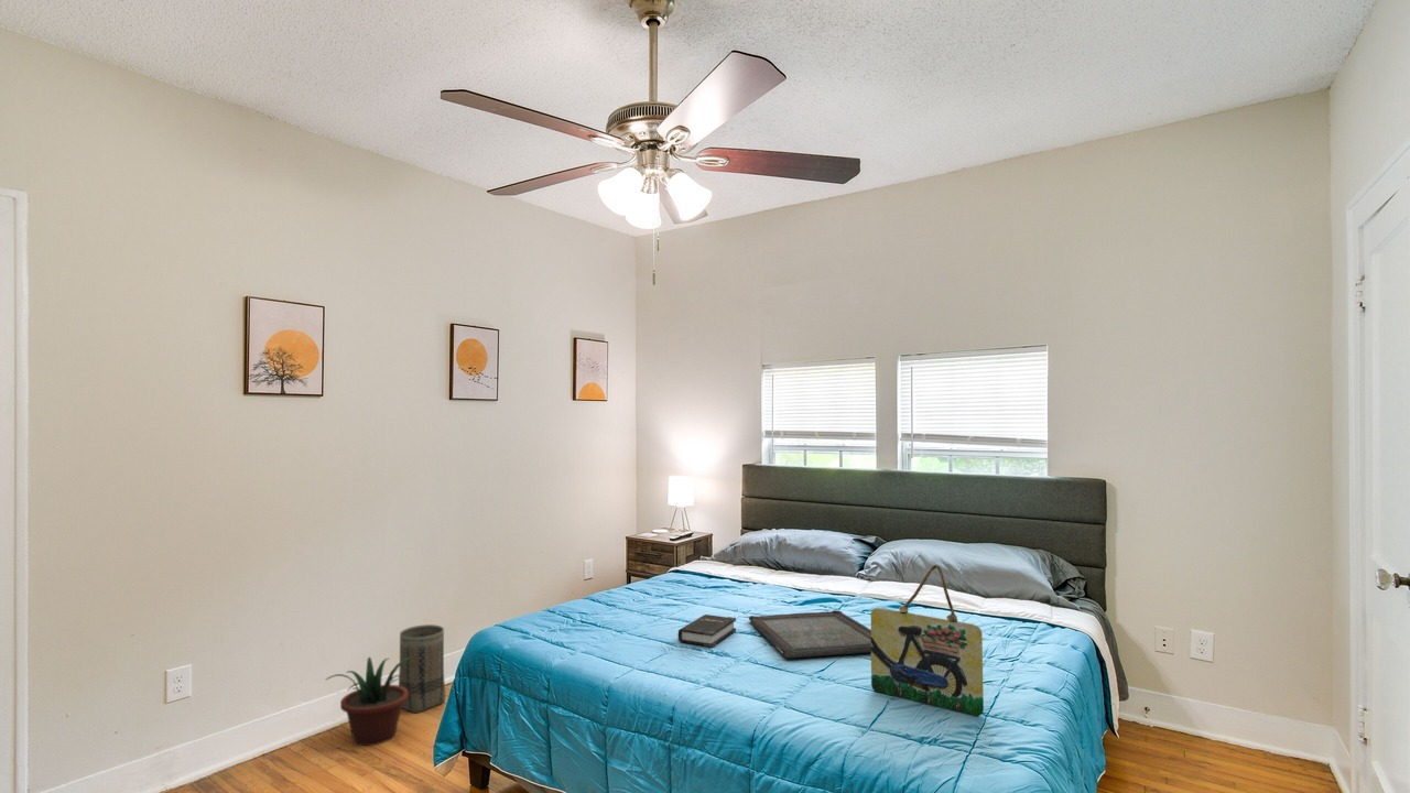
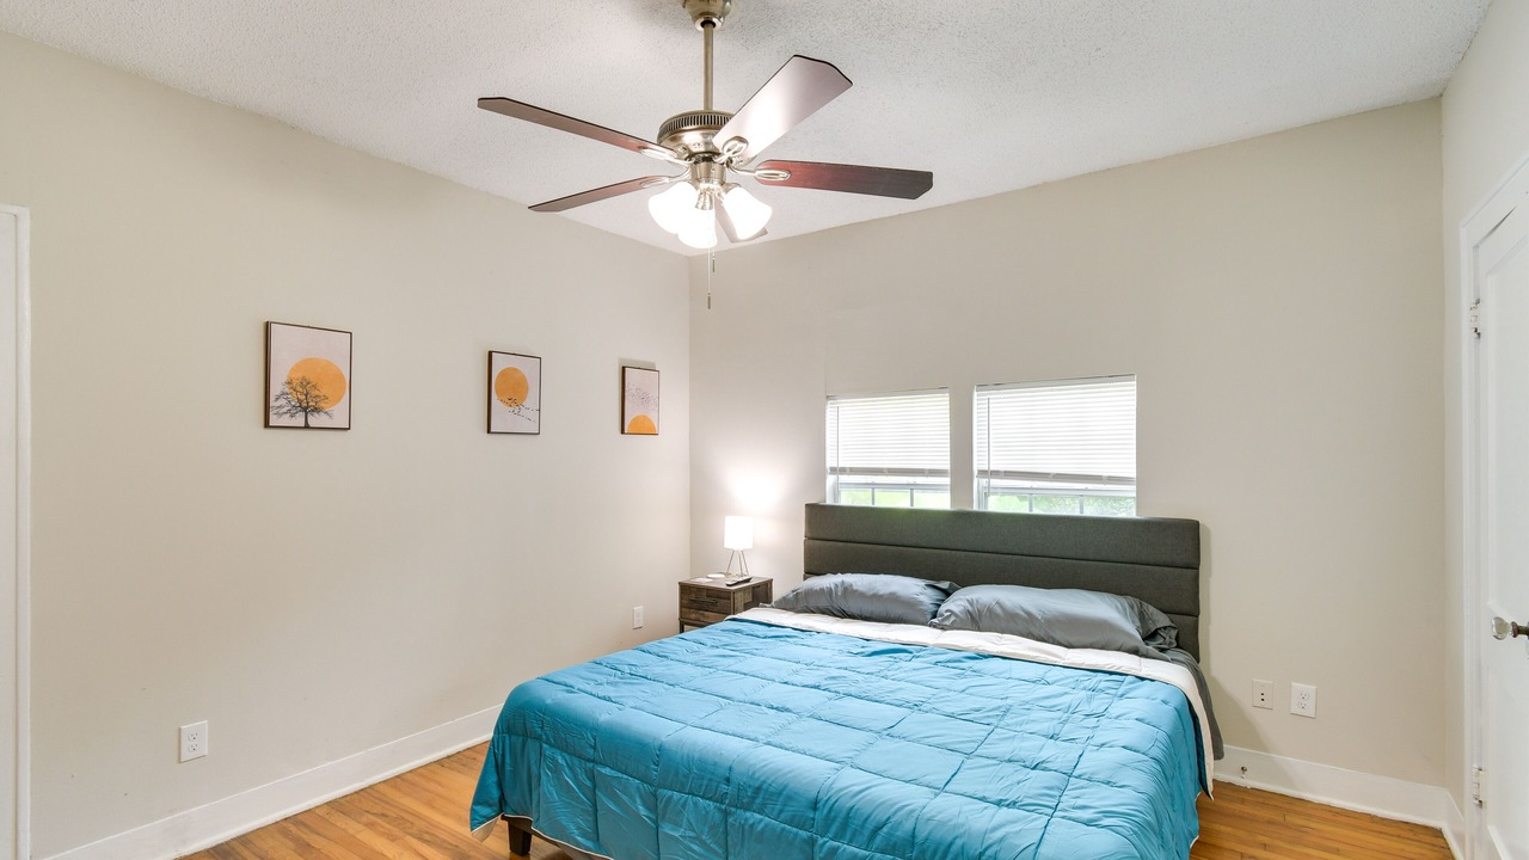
- basket (421, 667)
- serving tray (817, 631)
- home sign (924, 632)
- potted plant (369, 700)
- hardback book (707, 629)
